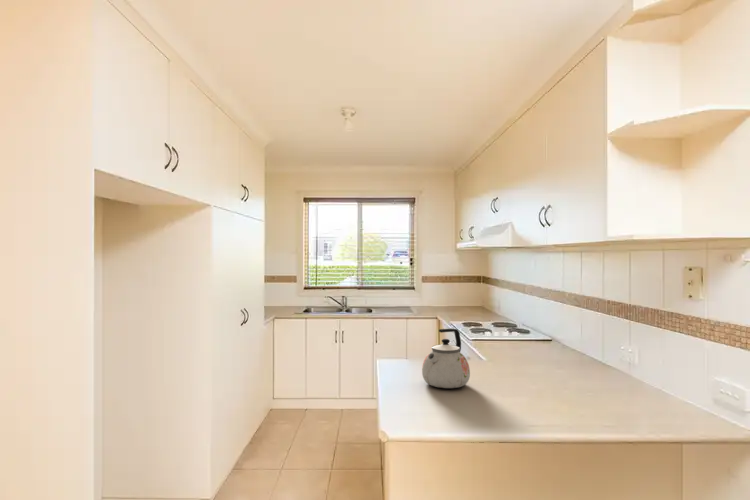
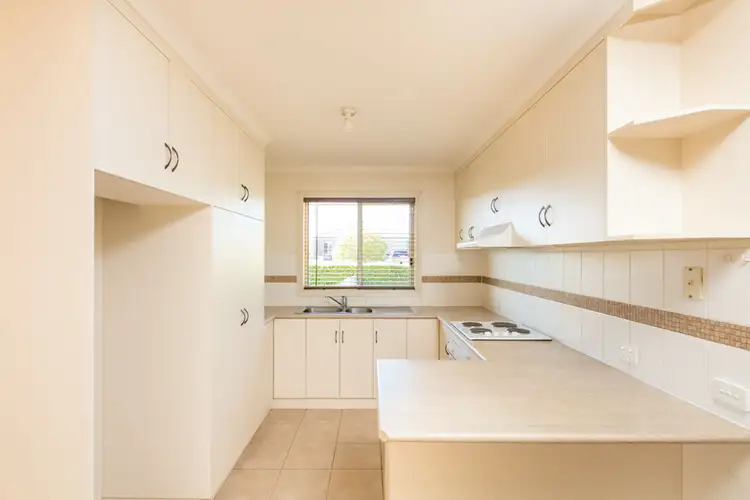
- kettle (445, 356)
